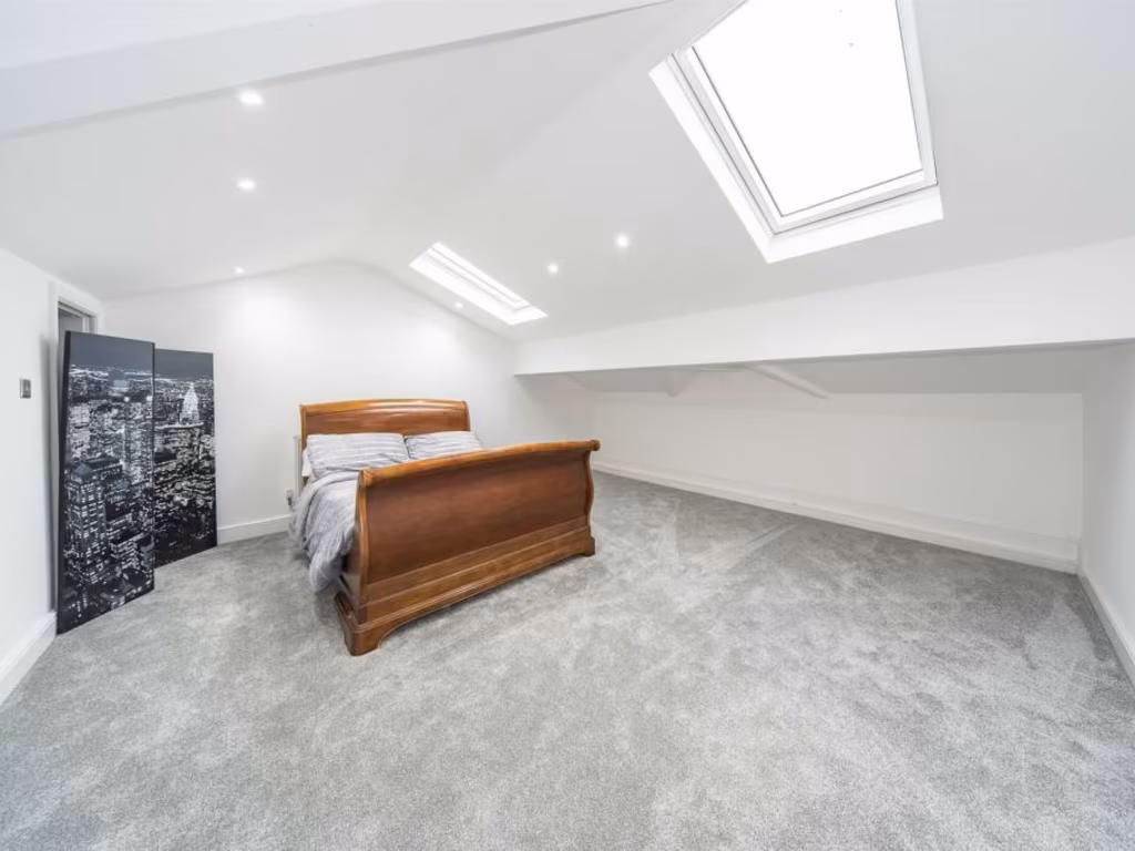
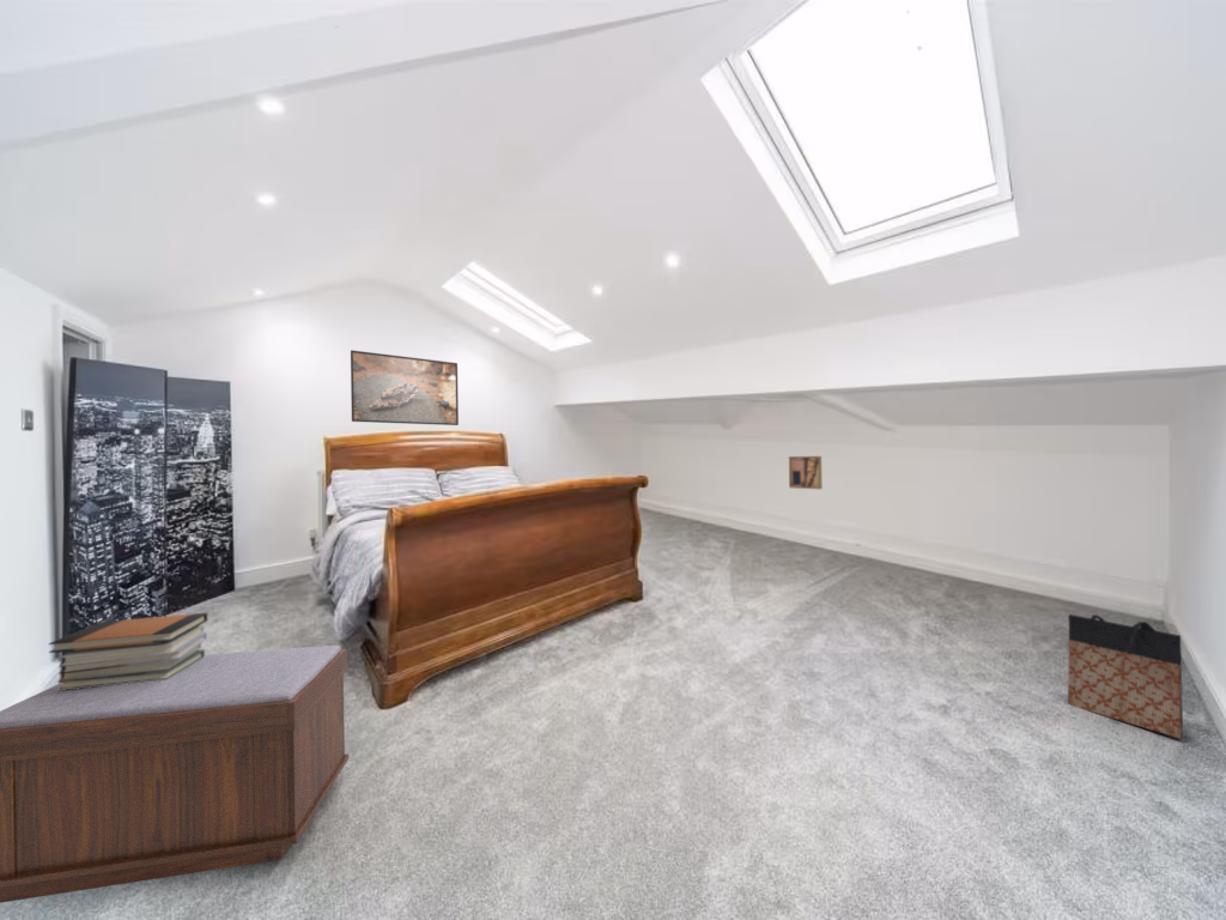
+ wall art (805, 472)
+ bag (1121, 666)
+ book stack (136, 648)
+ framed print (407, 389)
+ bench (188, 752)
